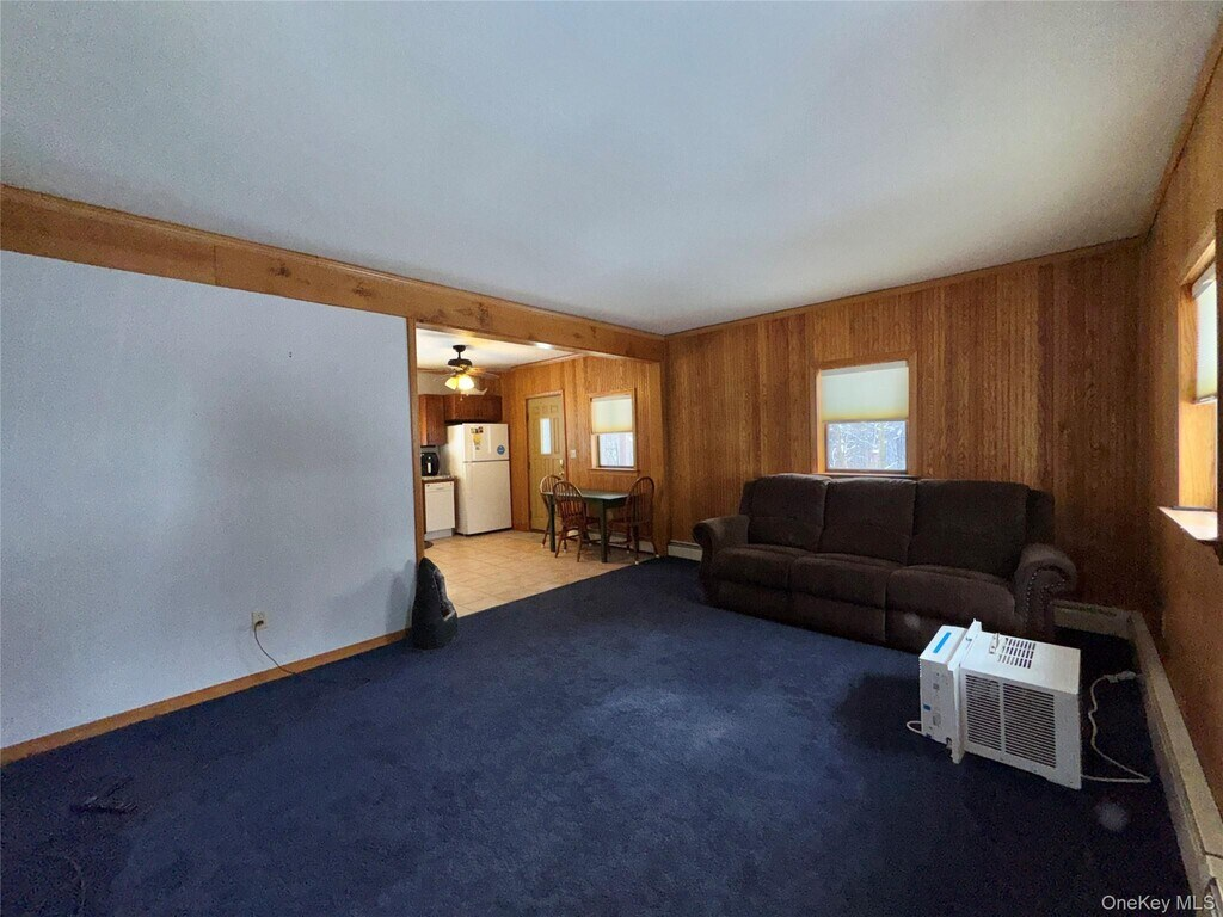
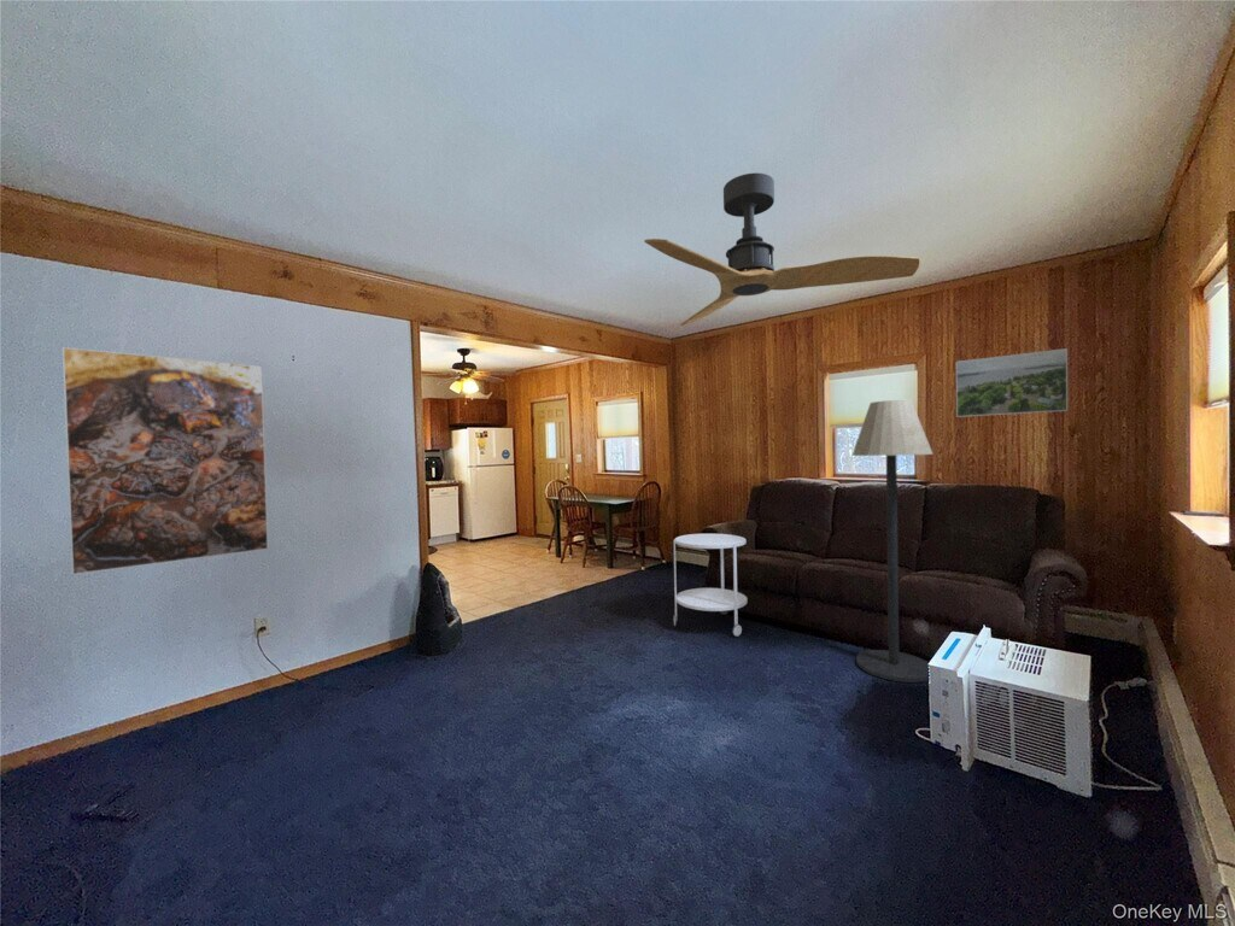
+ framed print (1008, 385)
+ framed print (176, 459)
+ side table (712, 588)
+ floor lamp (891, 534)
+ ceiling fan (769, 244)
